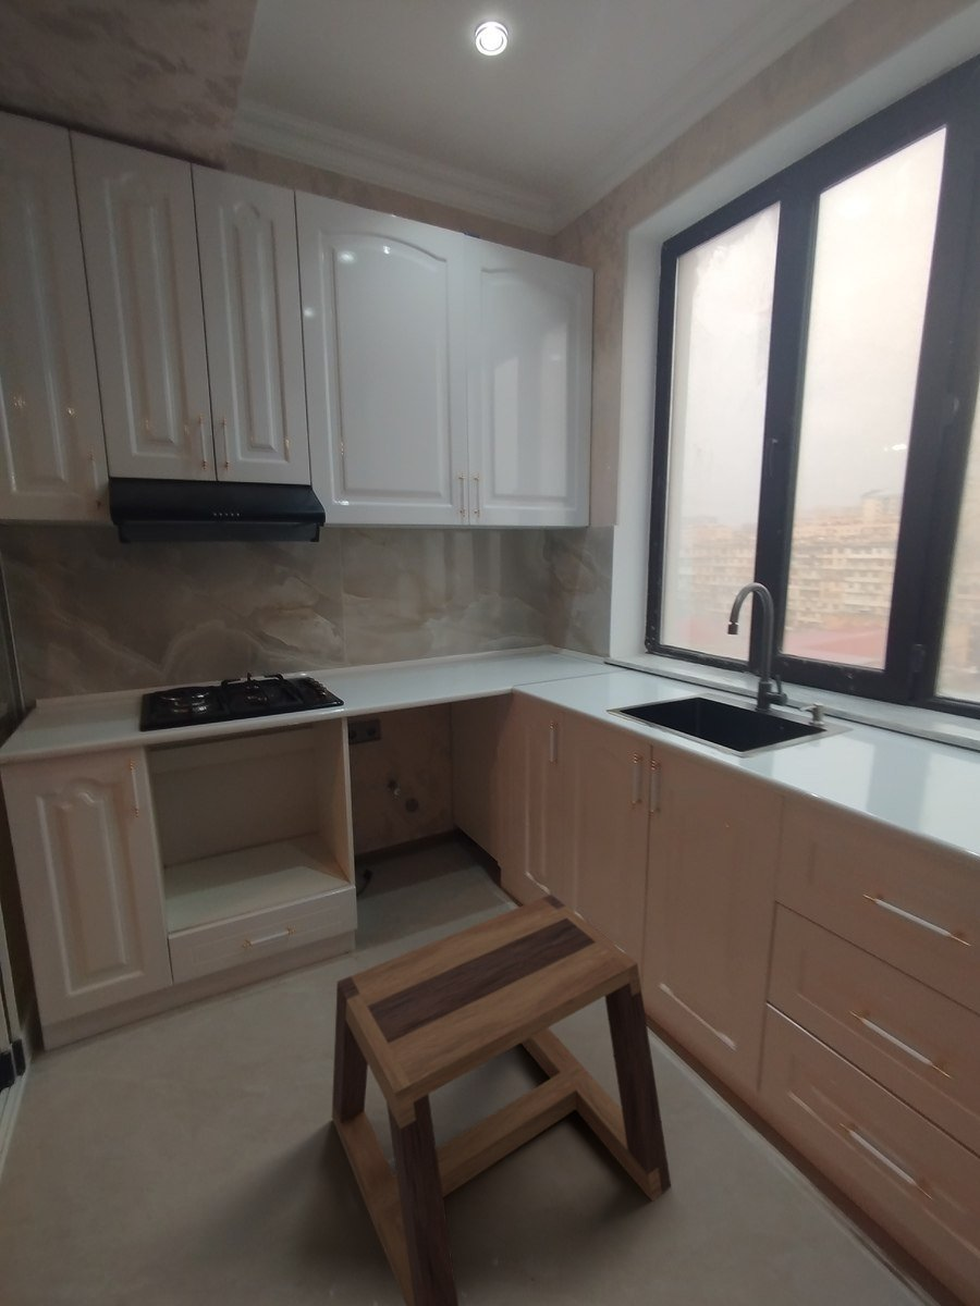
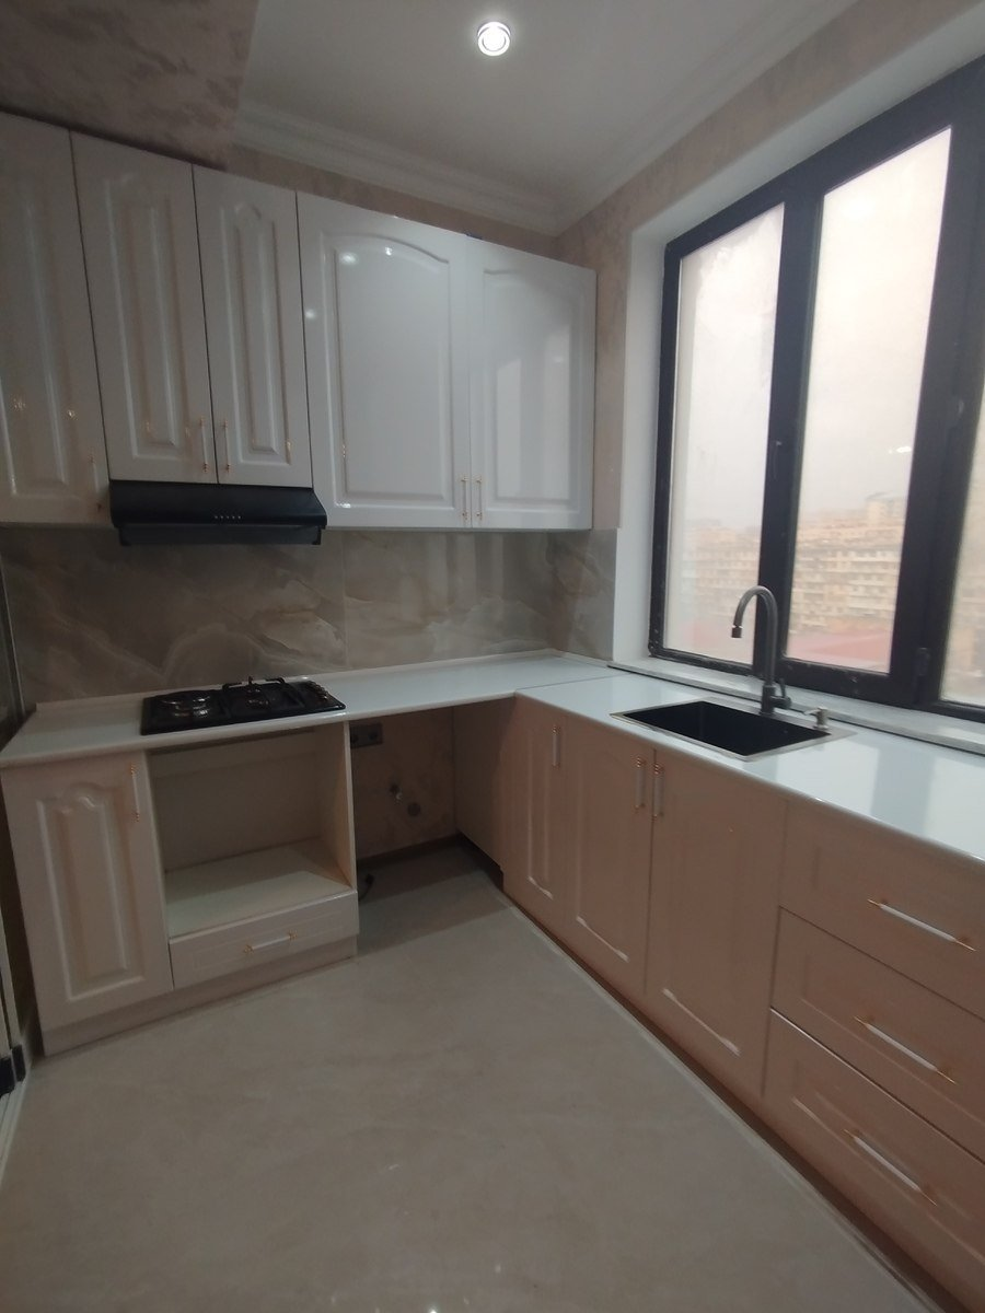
- stool (488, 1060)
